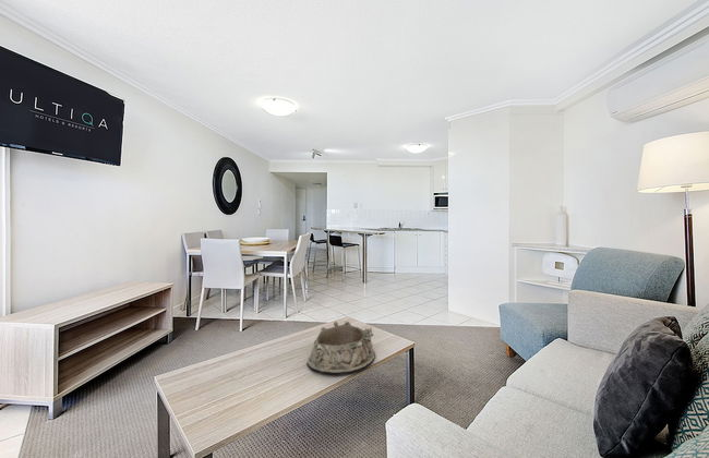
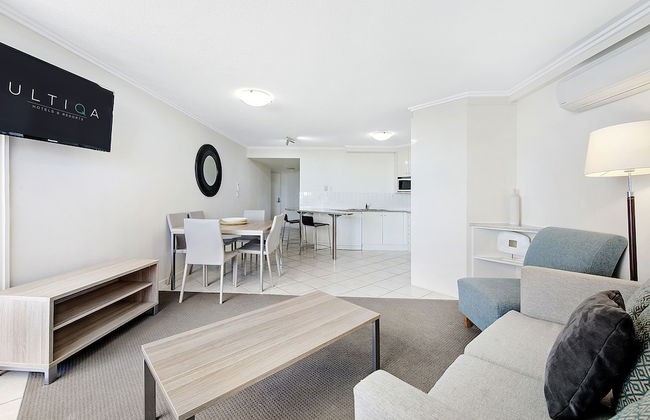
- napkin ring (343, 343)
